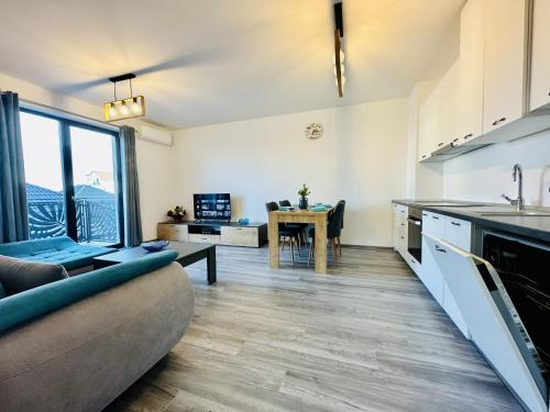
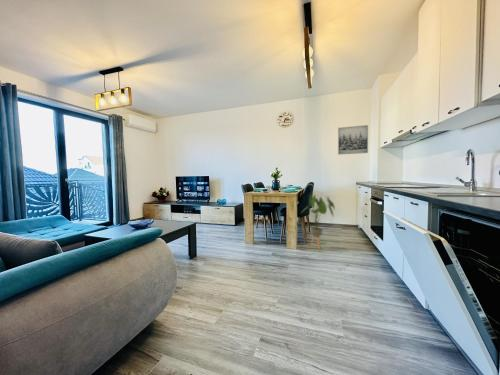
+ house plant (318, 220)
+ wall art (352, 140)
